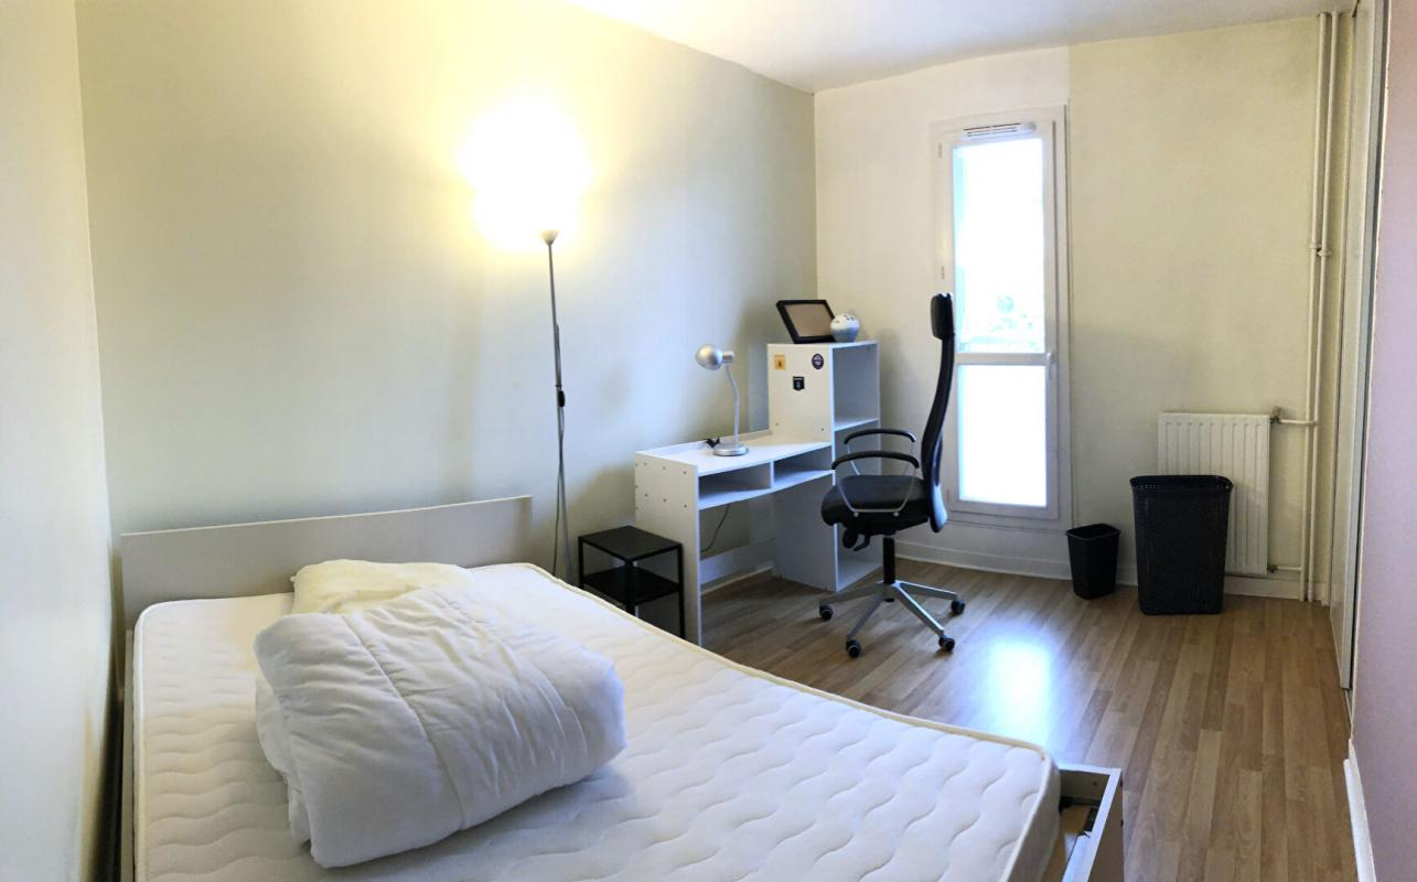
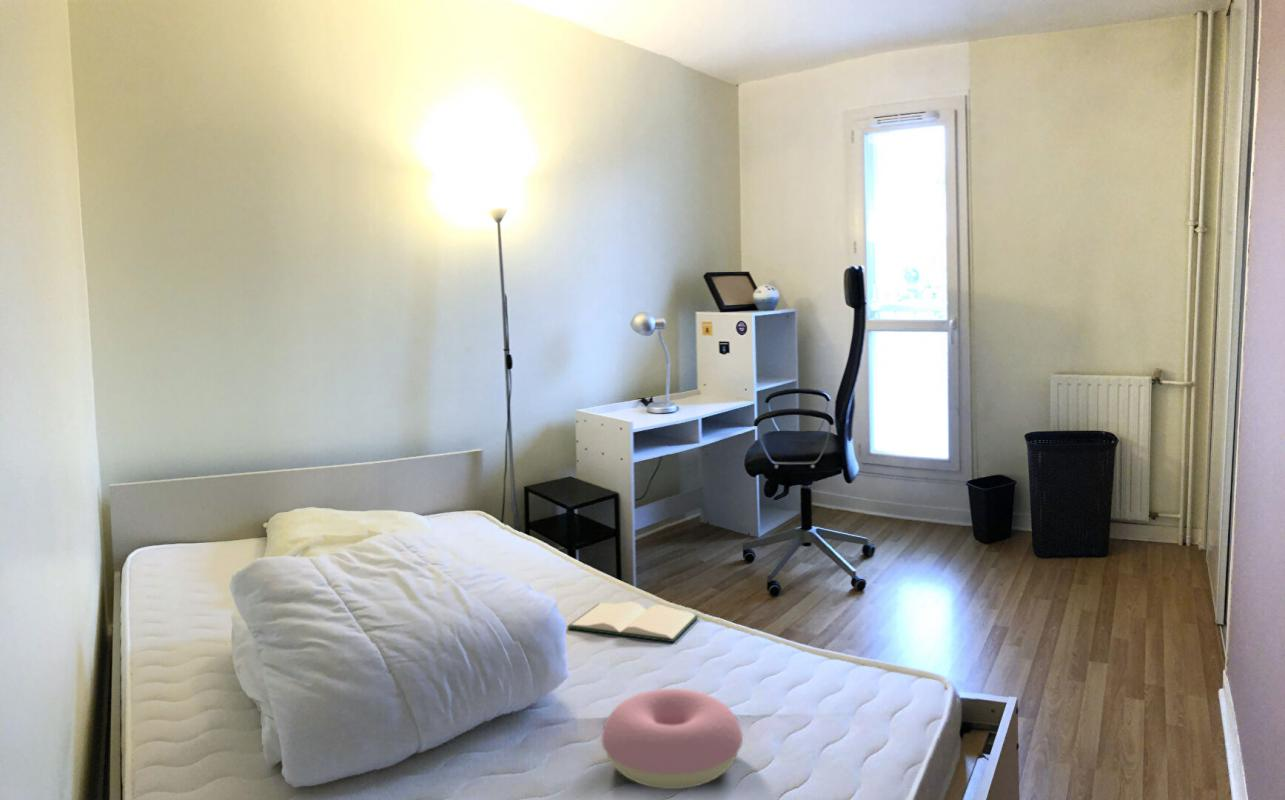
+ hardback book (633, 618)
+ cushion (672, 735)
